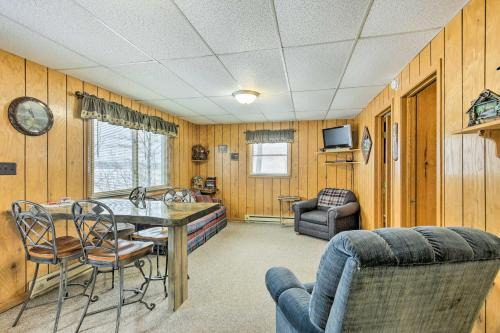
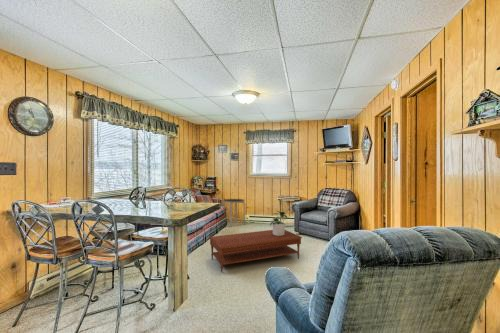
+ side table (235, 212)
+ potted plant (280, 222)
+ coffee table (255, 248)
